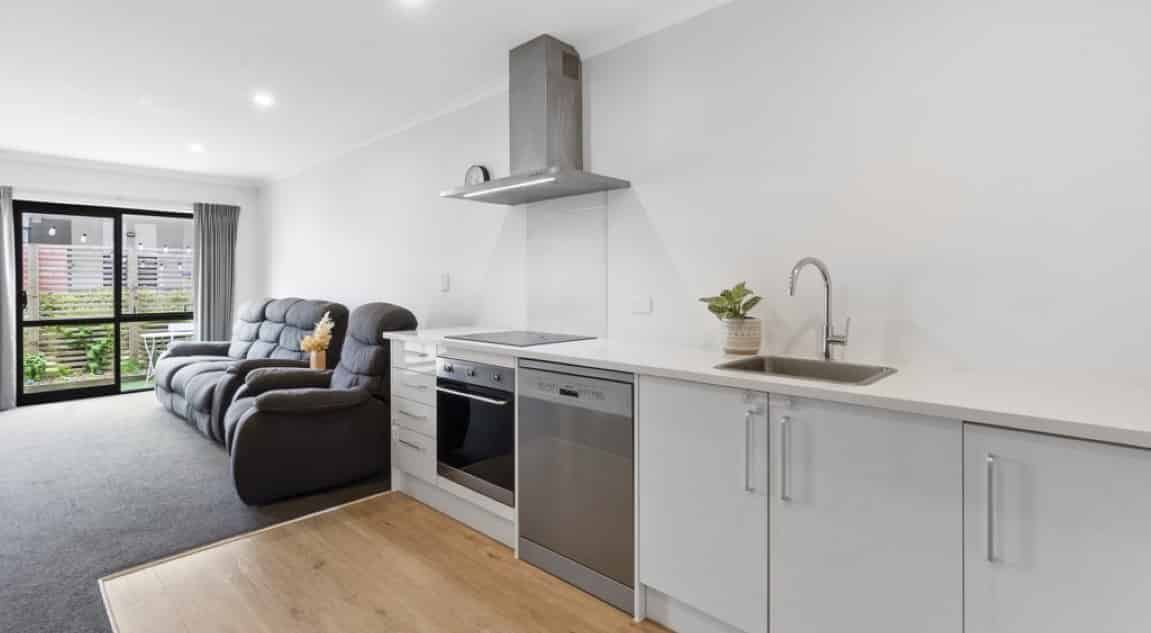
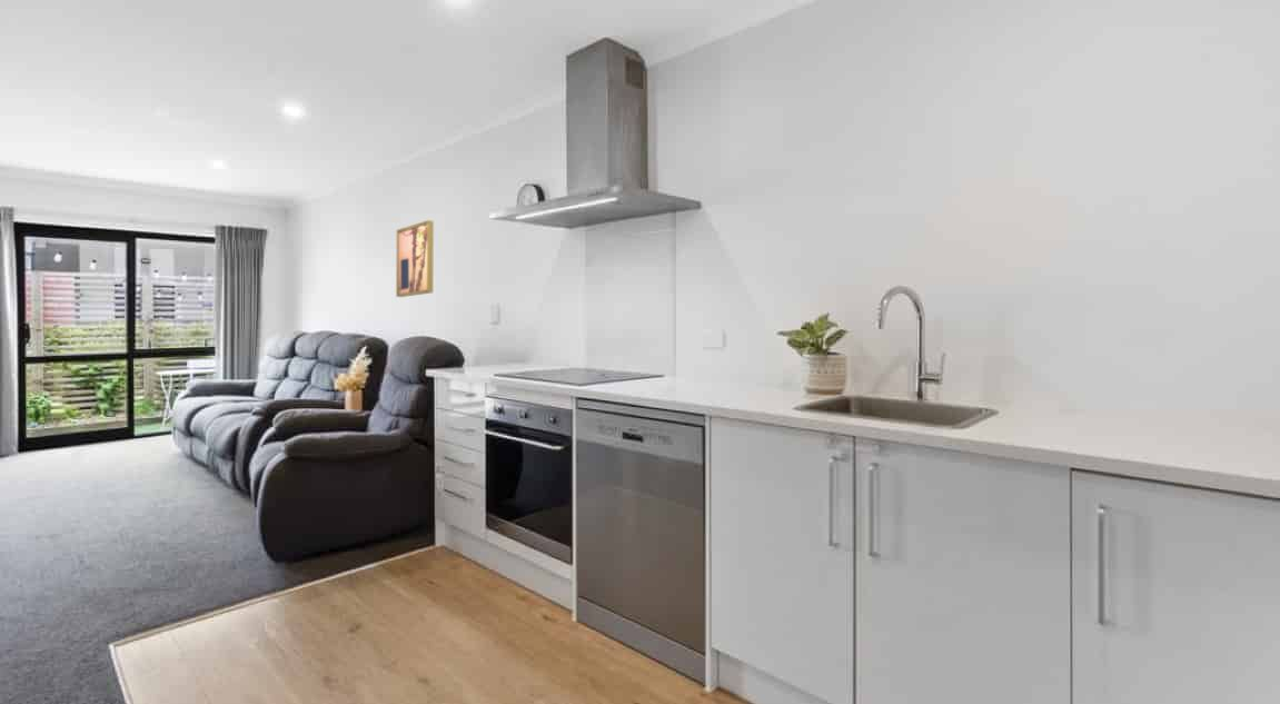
+ wall art (414, 260)
